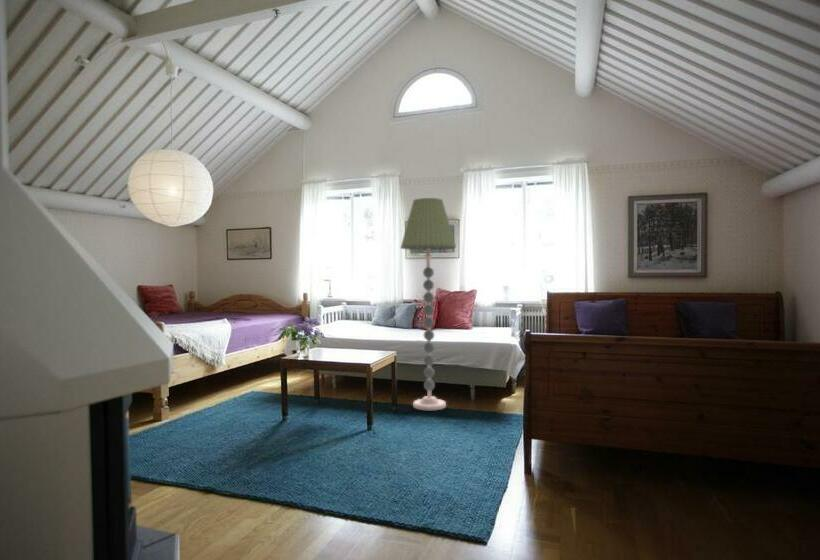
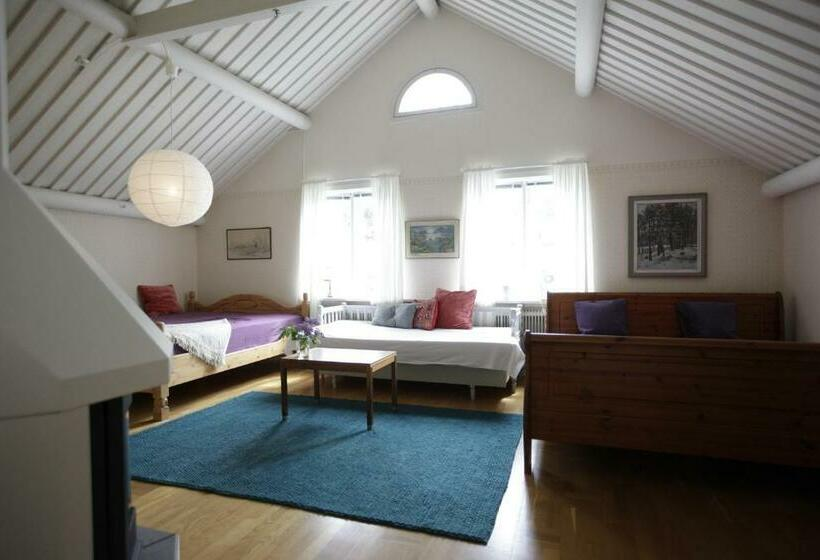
- floor lamp (428, 302)
